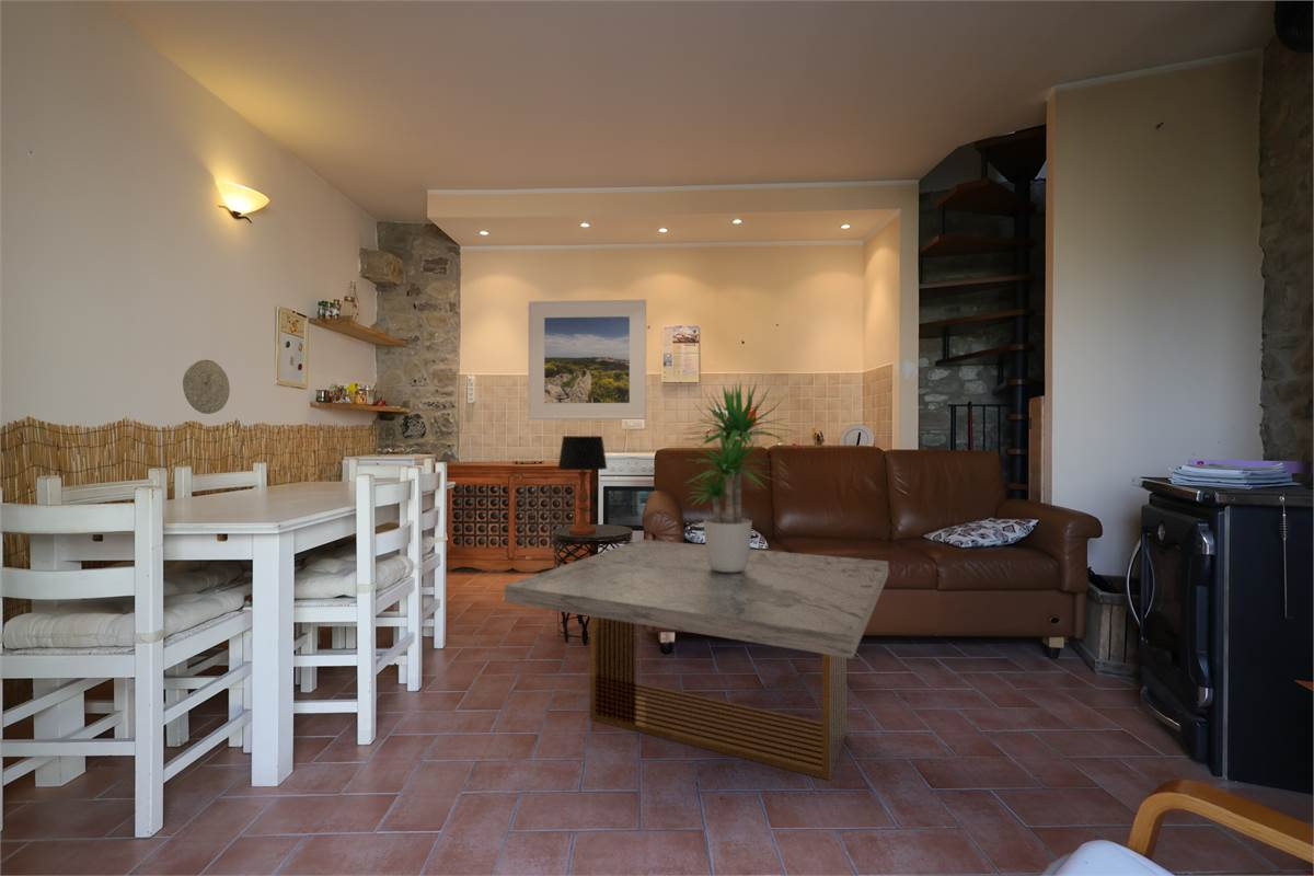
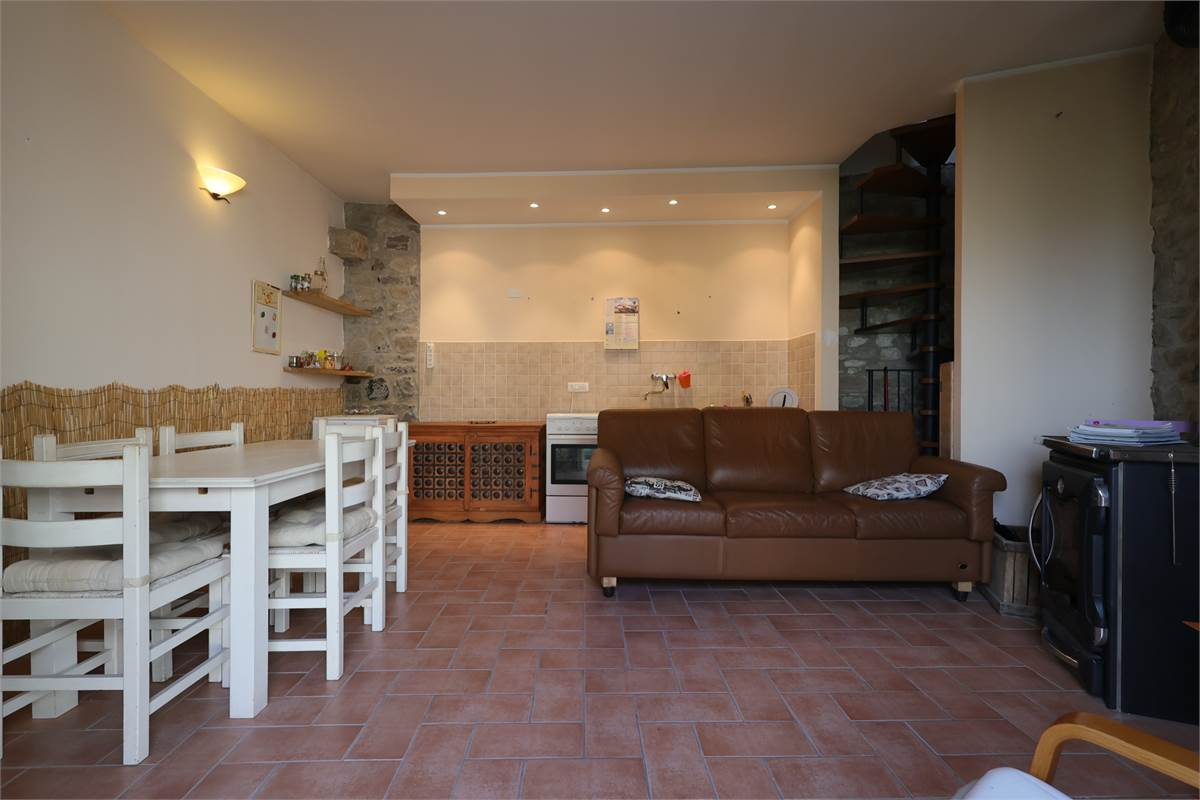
- potted plant (735, 474)
- table lamp (583, 483)
- side table (581, 558)
- coffee table (713, 635)
- decorative plate (207, 387)
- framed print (586, 359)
